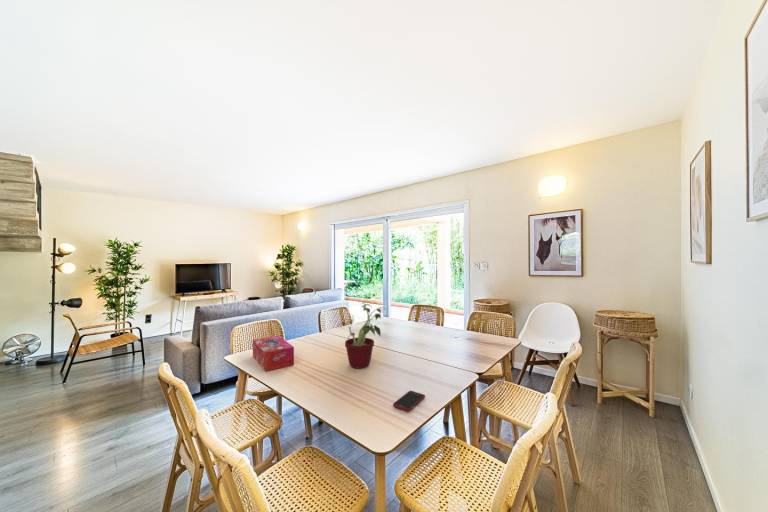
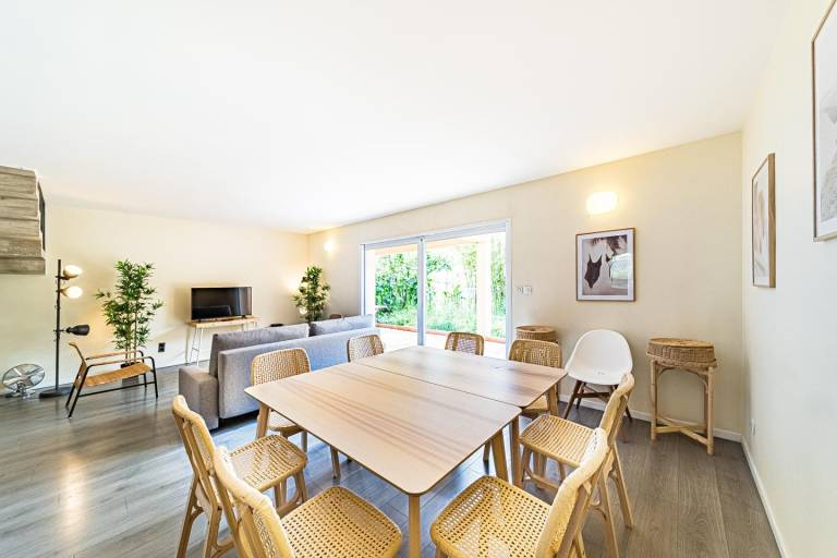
- cell phone (409, 400)
- potted plant (366, 330)
- tissue box (272, 351)
